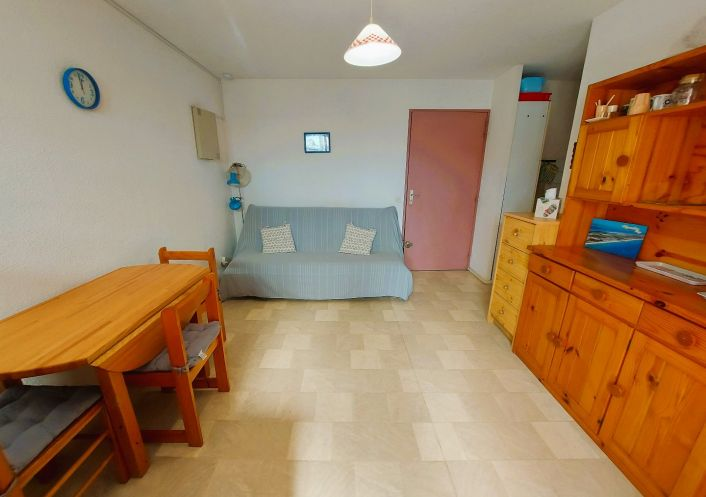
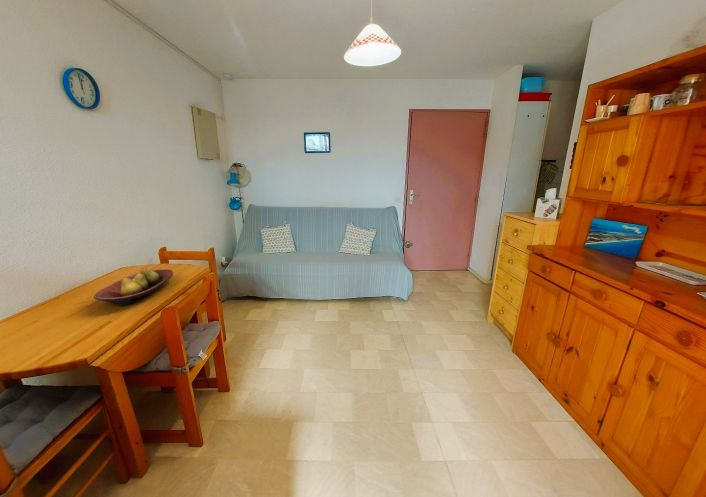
+ fruit bowl (138, 283)
